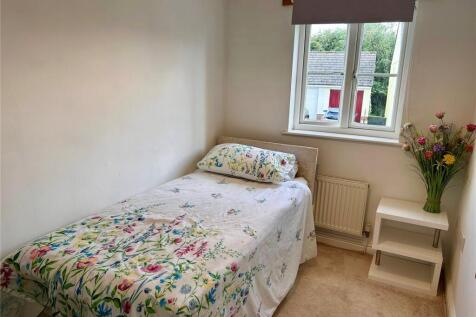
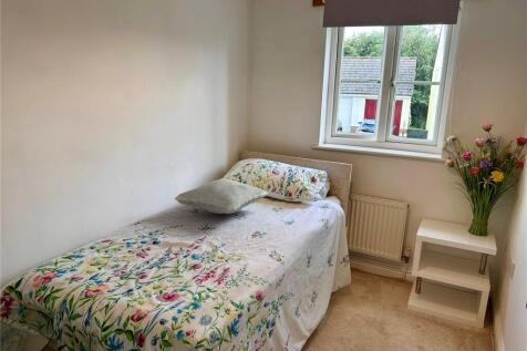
+ cushion (223, 196)
